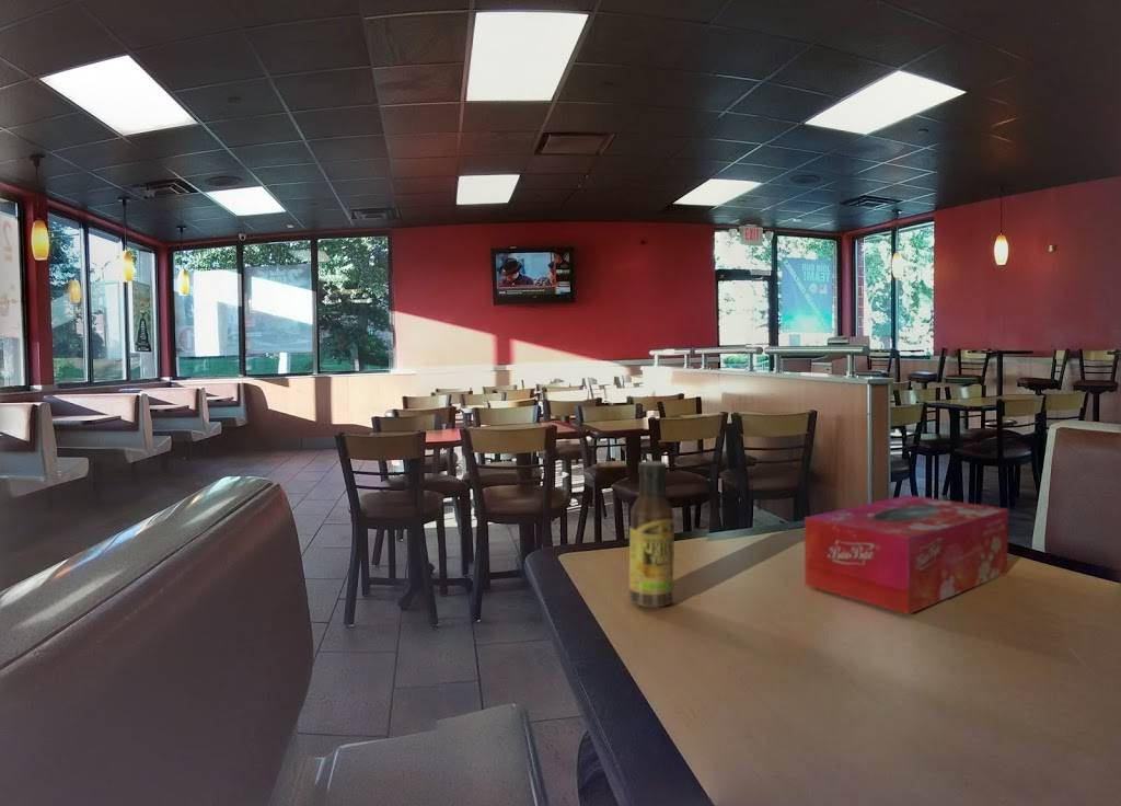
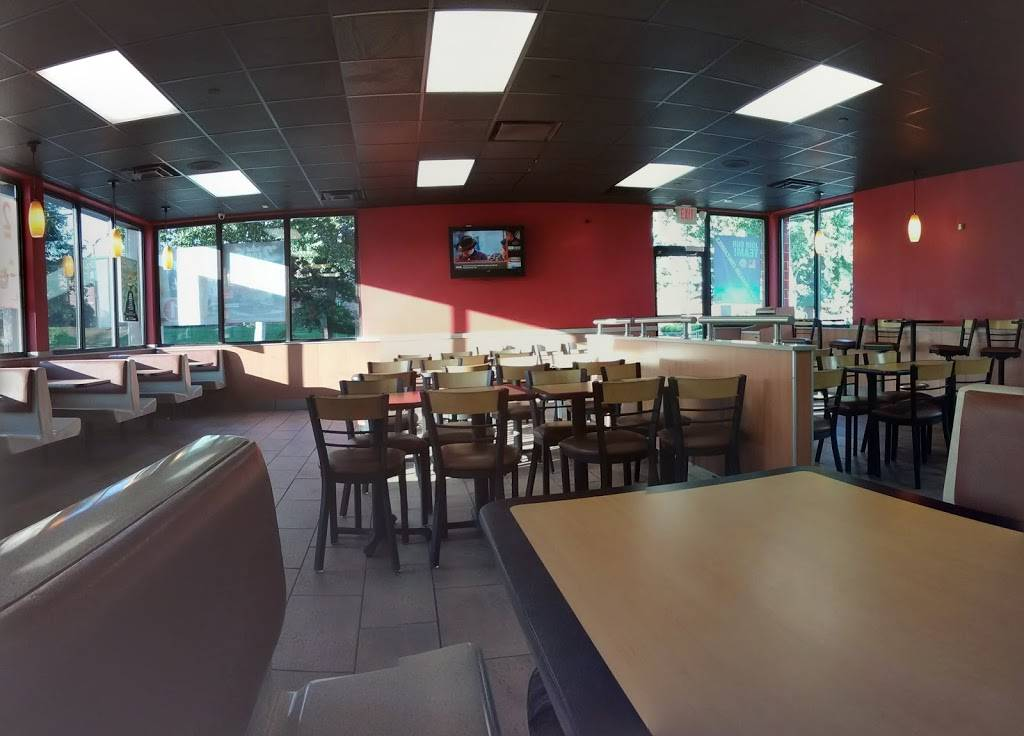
- tissue box (908, 545)
- sauce bottle (650, 532)
